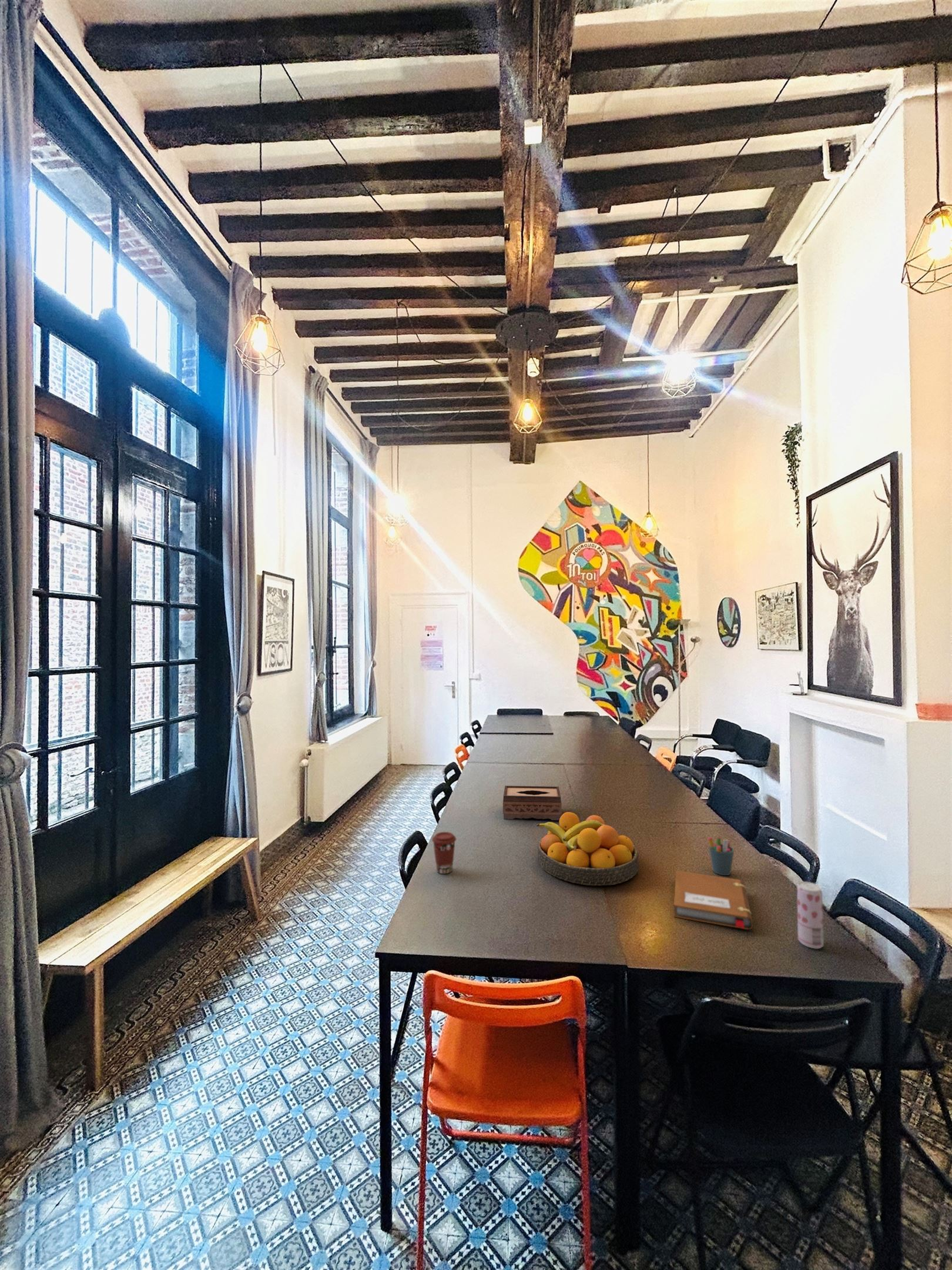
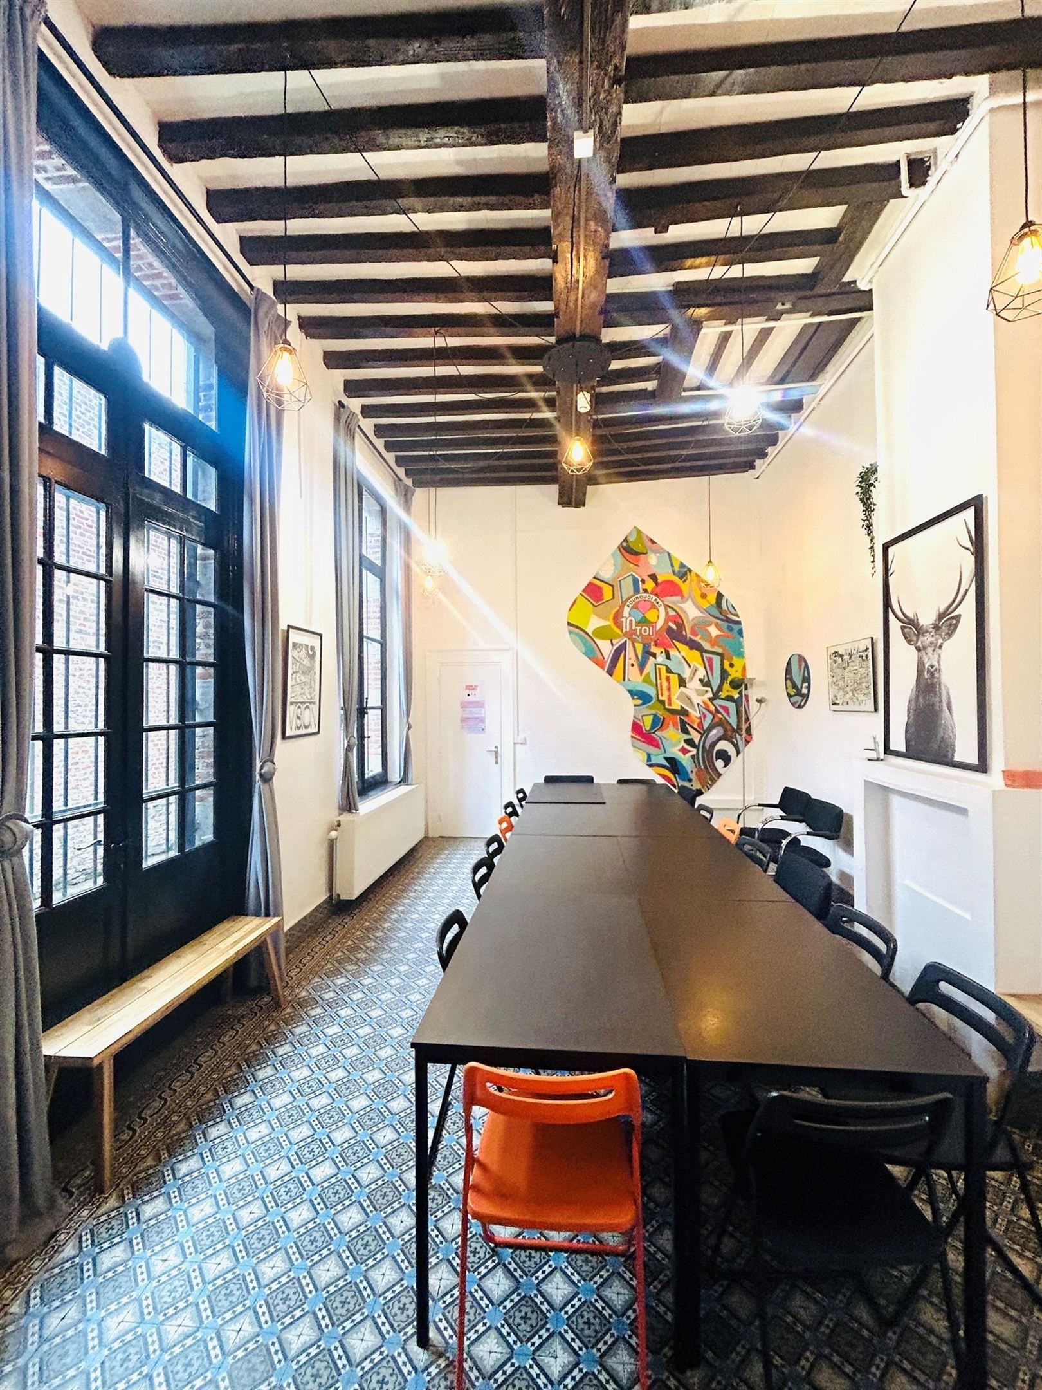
- coffee cup (444, 853)
- pen holder (720, 853)
- notebook (711, 898)
- tissue box (532, 802)
- beverage can (810, 914)
- fruit bowl (586, 841)
